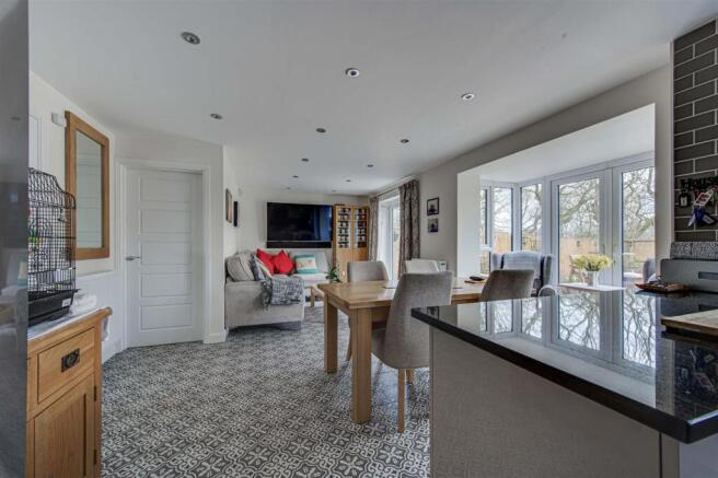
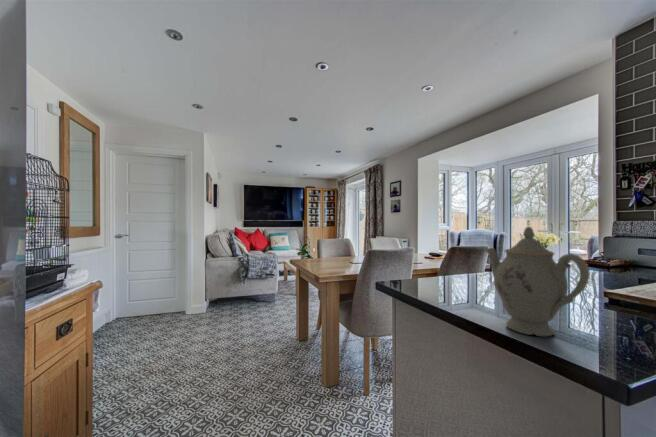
+ chinaware (528, 277)
